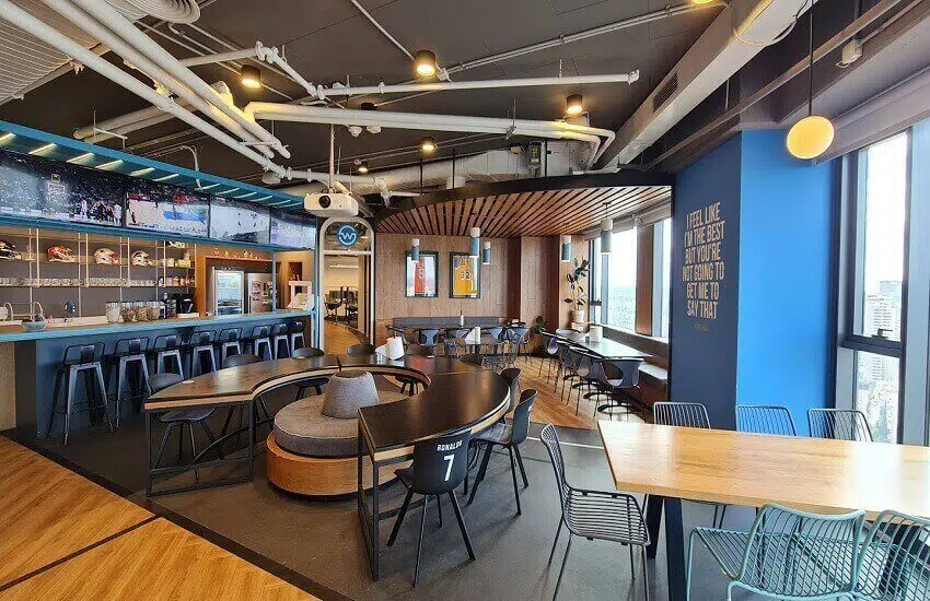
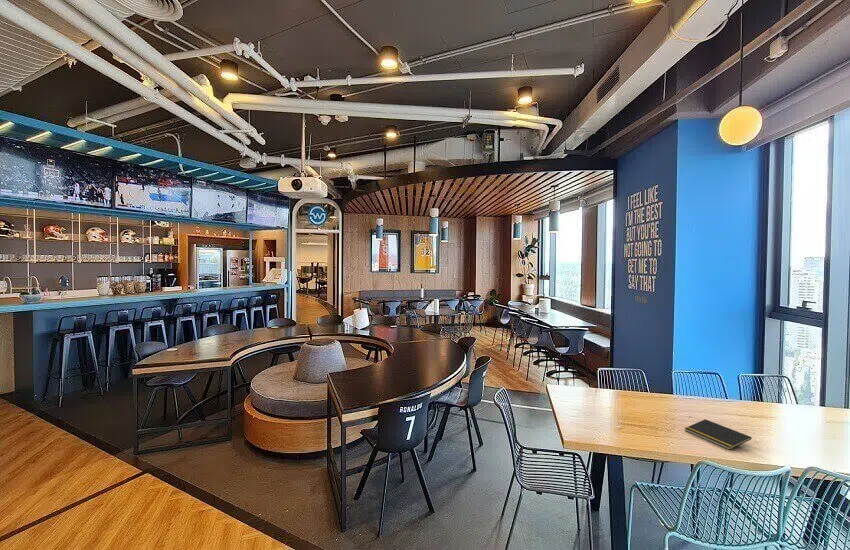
+ notepad (716, 433)
